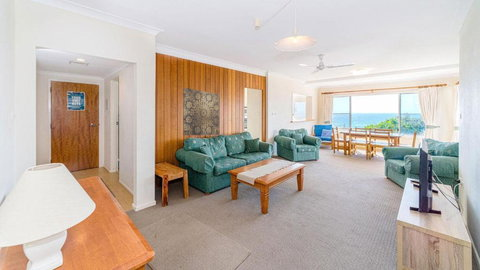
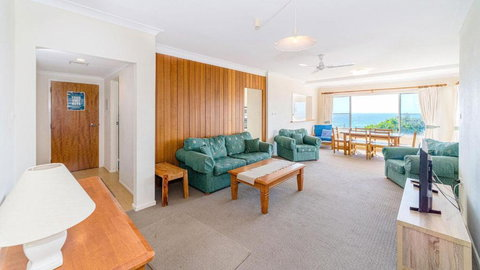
- wall art (202, 113)
